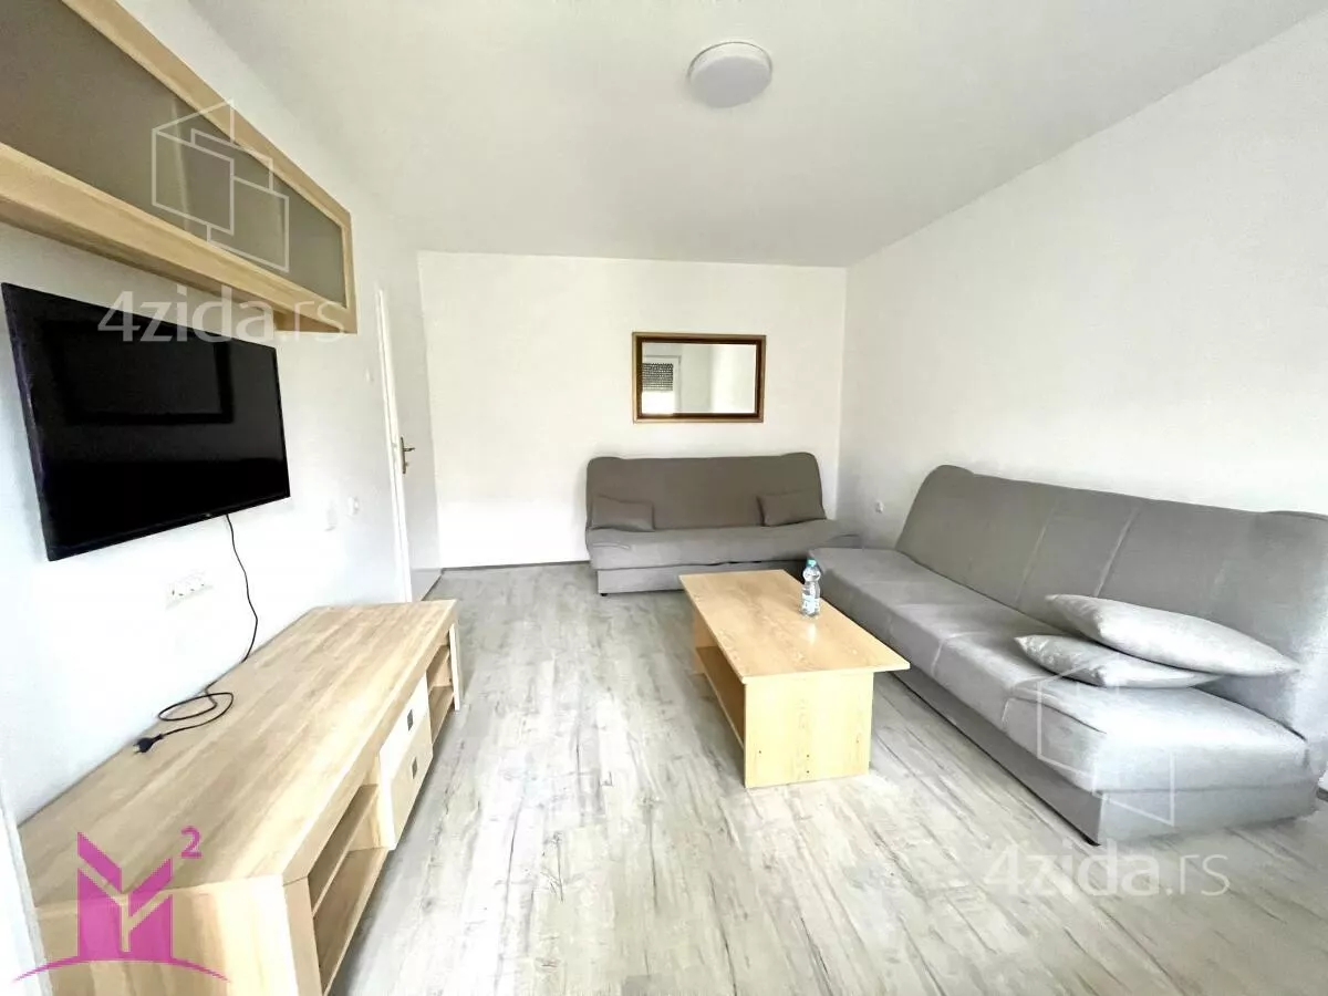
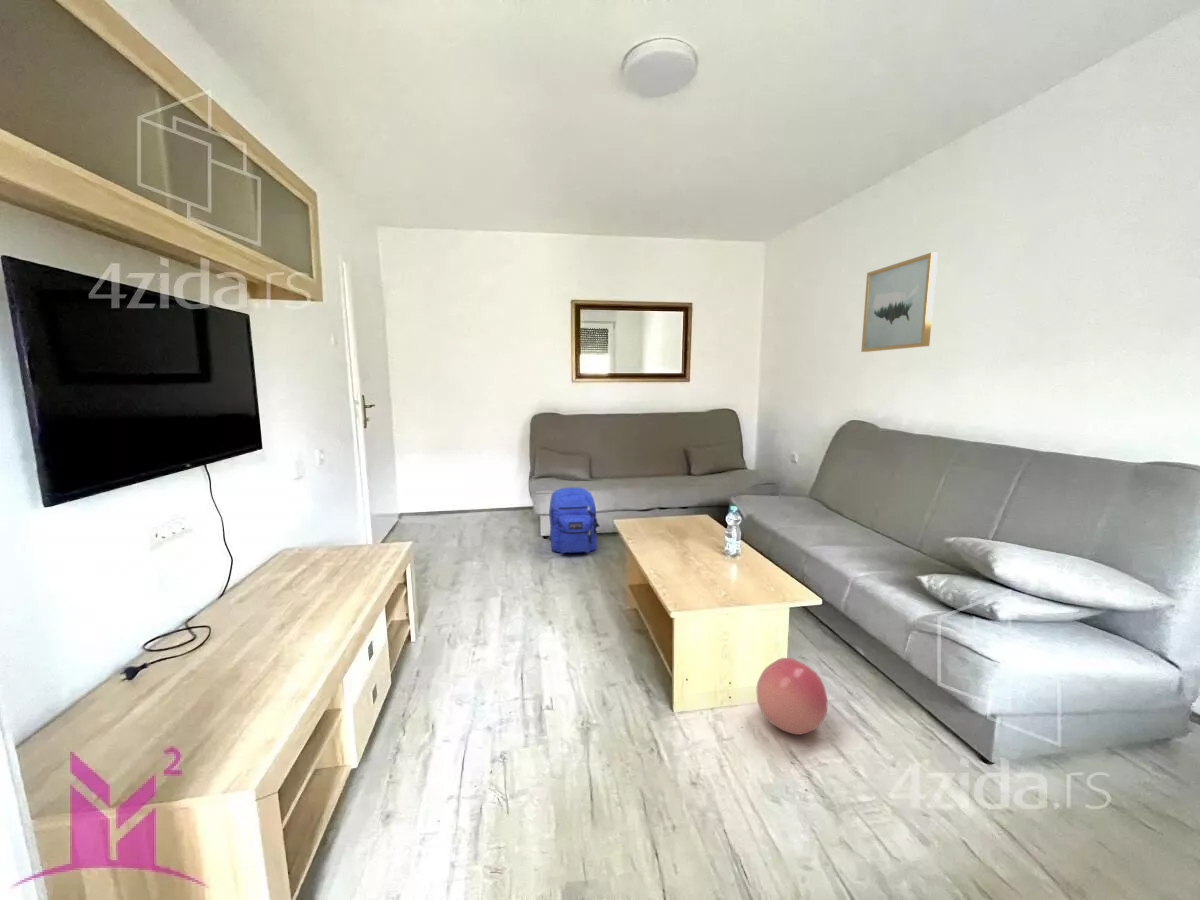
+ backpack (575, 519)
+ wall art (896, 306)
+ ball (791, 693)
